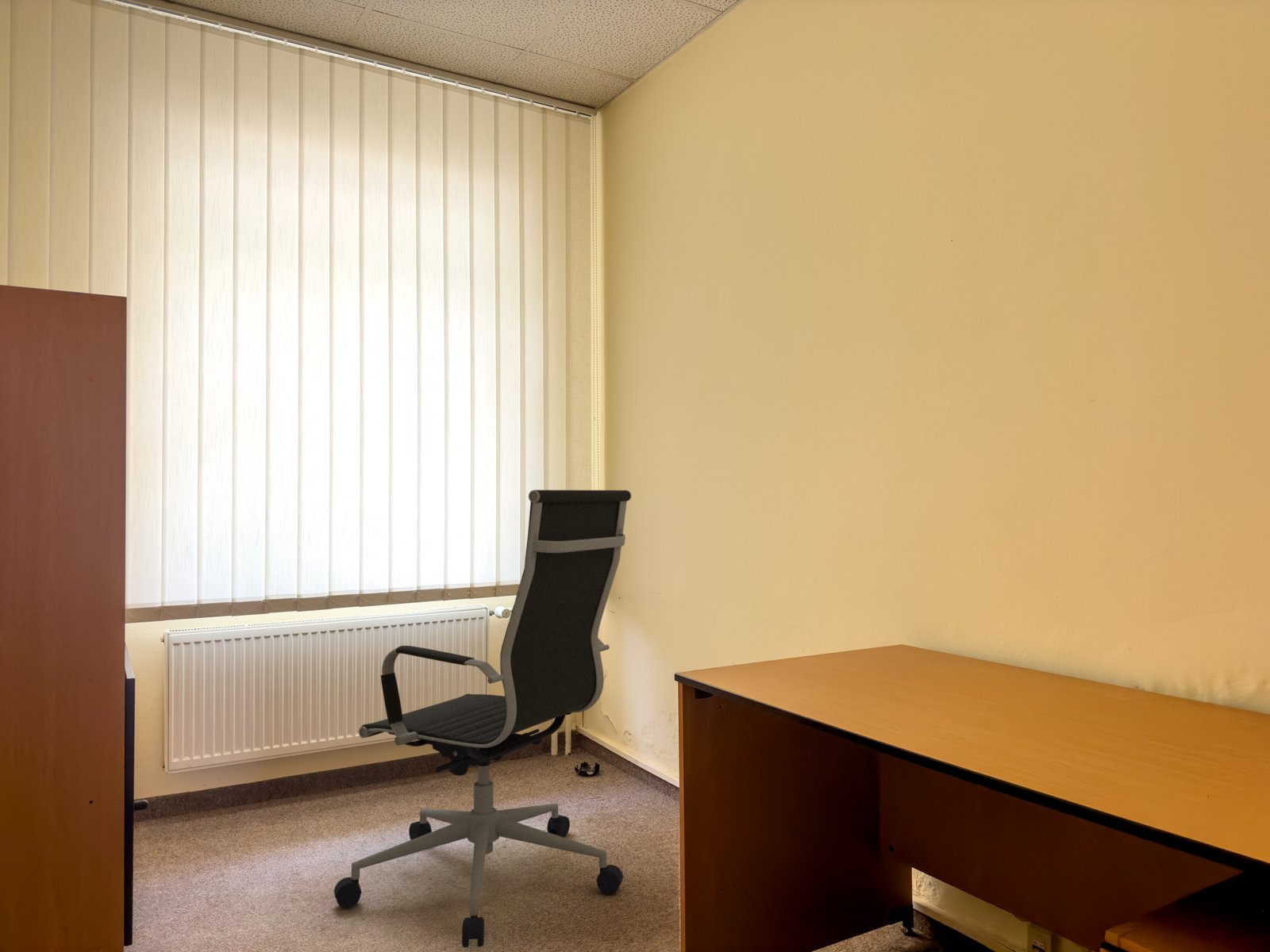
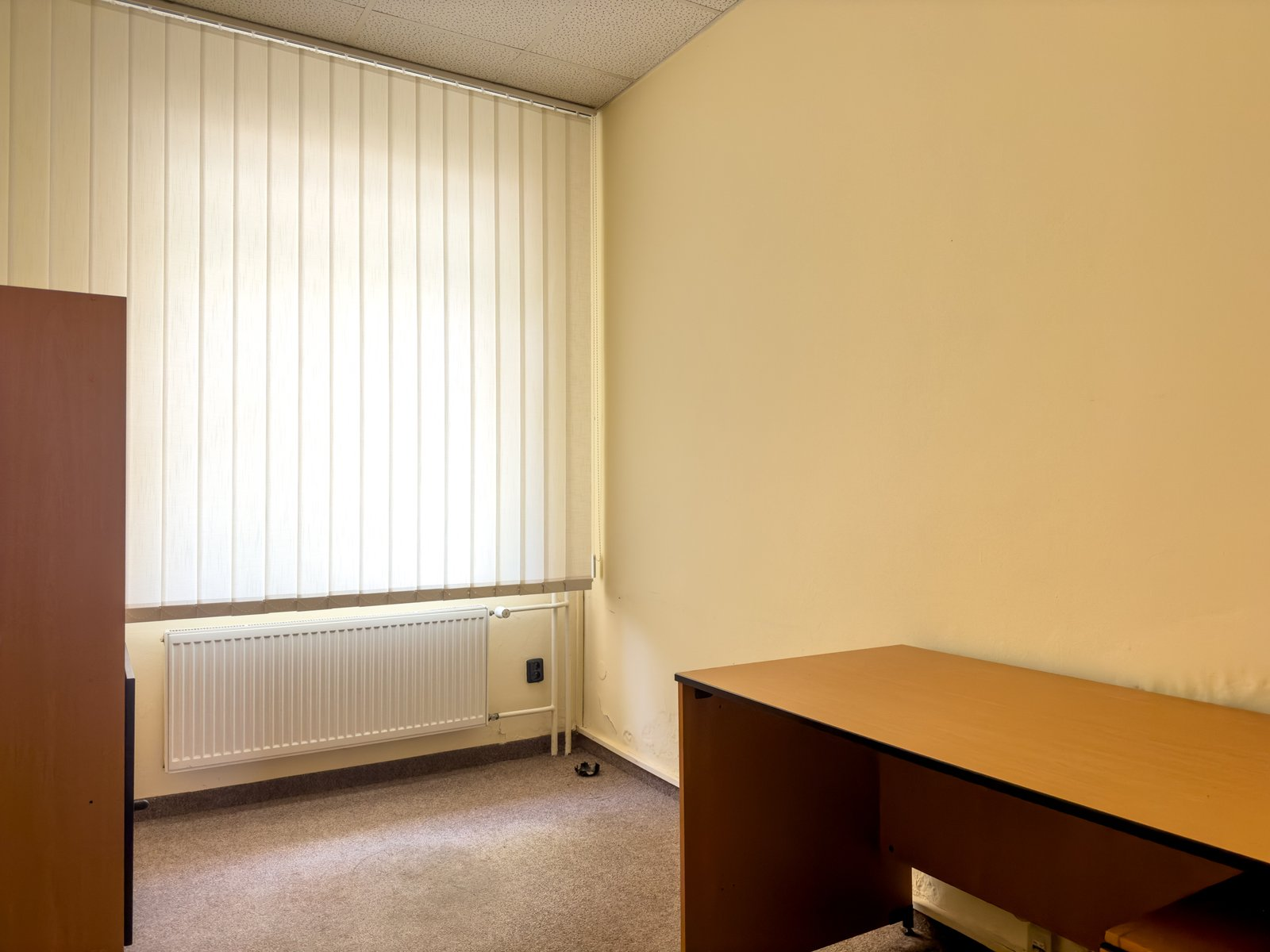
- office chair (491, 682)
